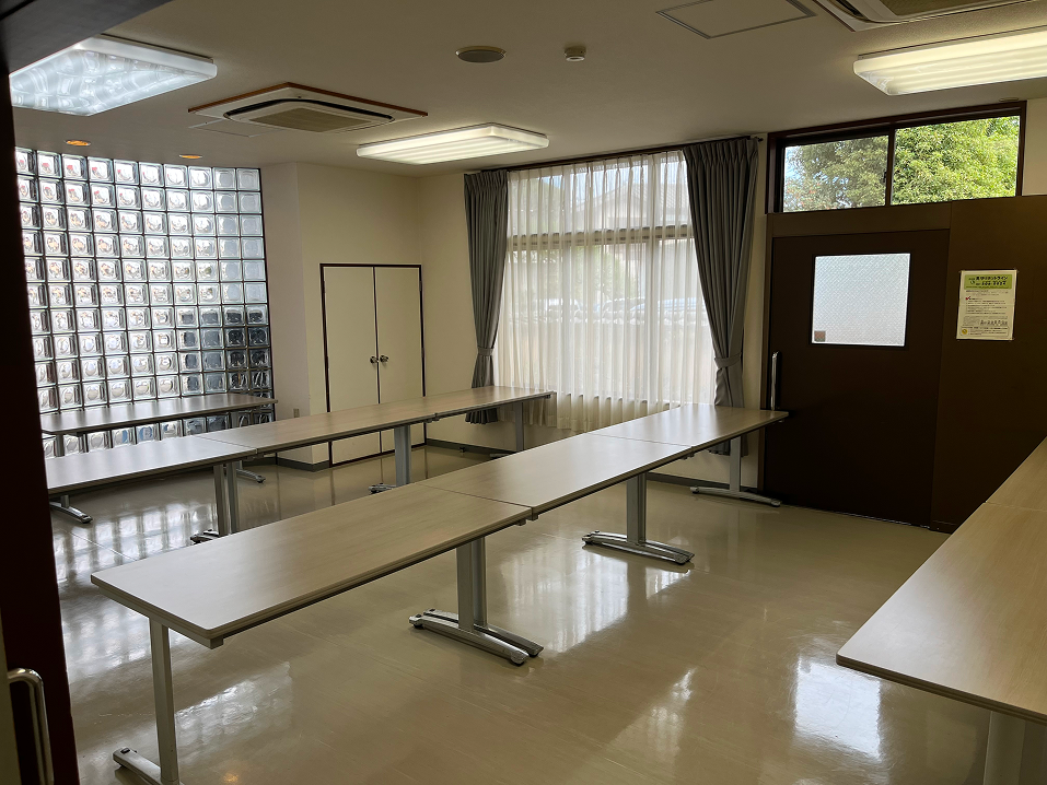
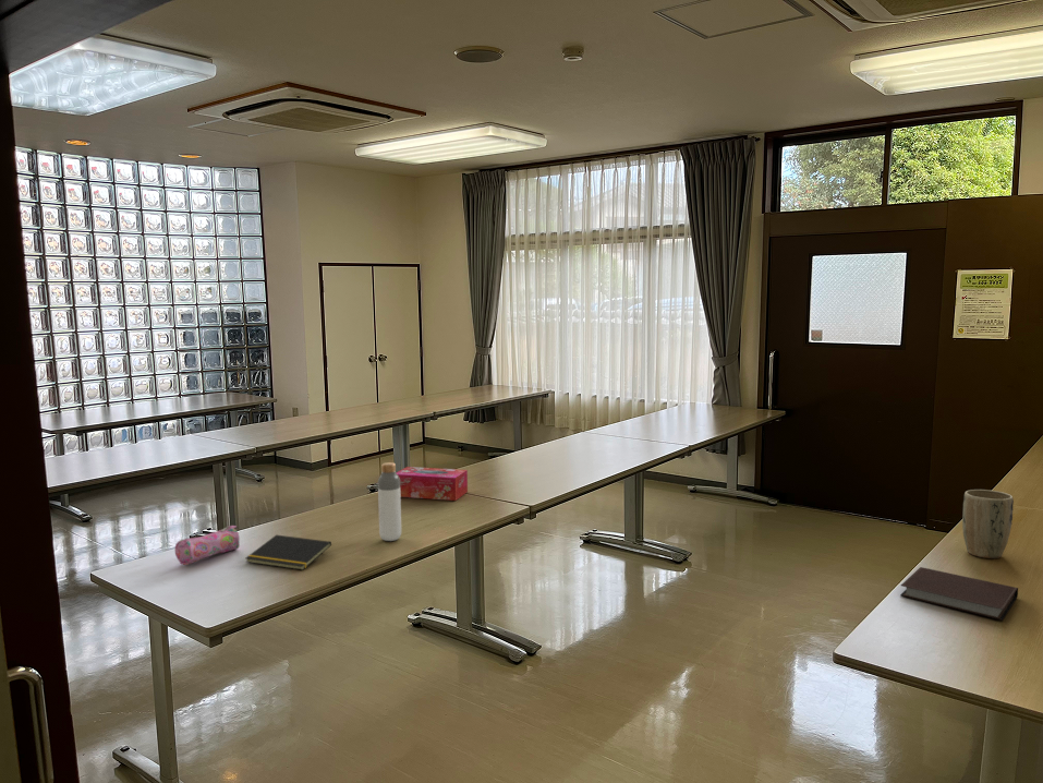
+ notebook (958, 591)
+ pencil case (208, 544)
+ bottle (389, 501)
+ plant pot (986, 523)
+ notepad (289, 551)
+ tissue box (430, 483)
